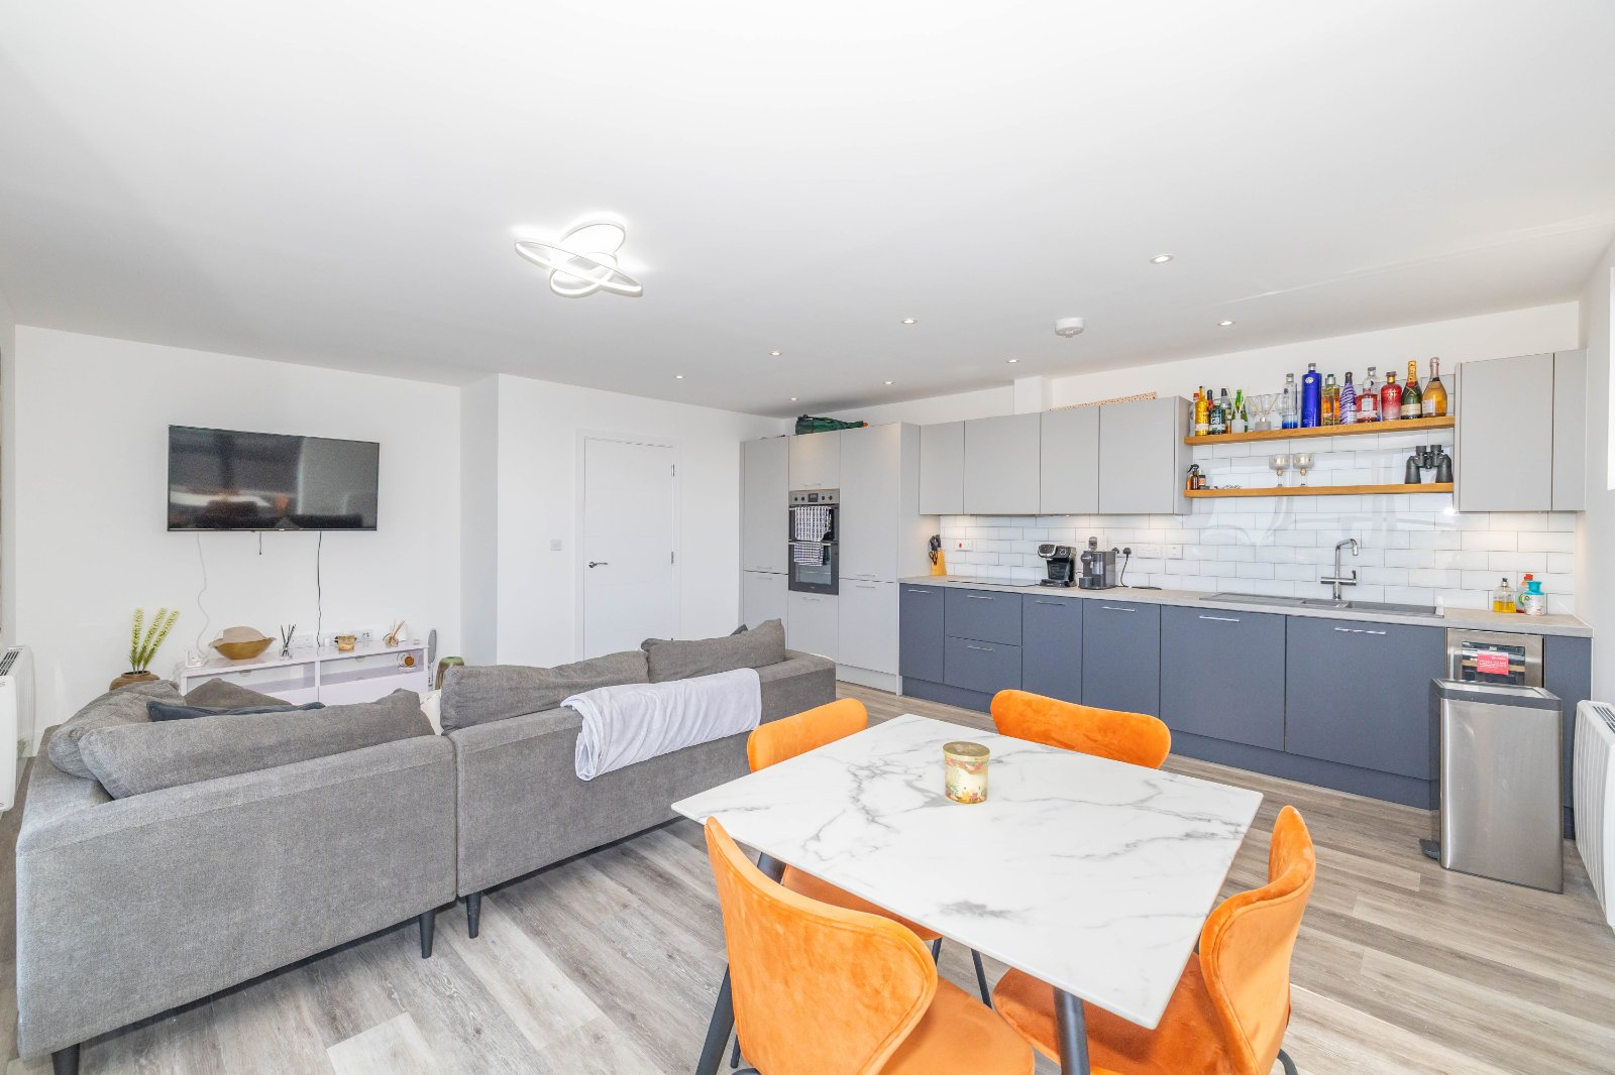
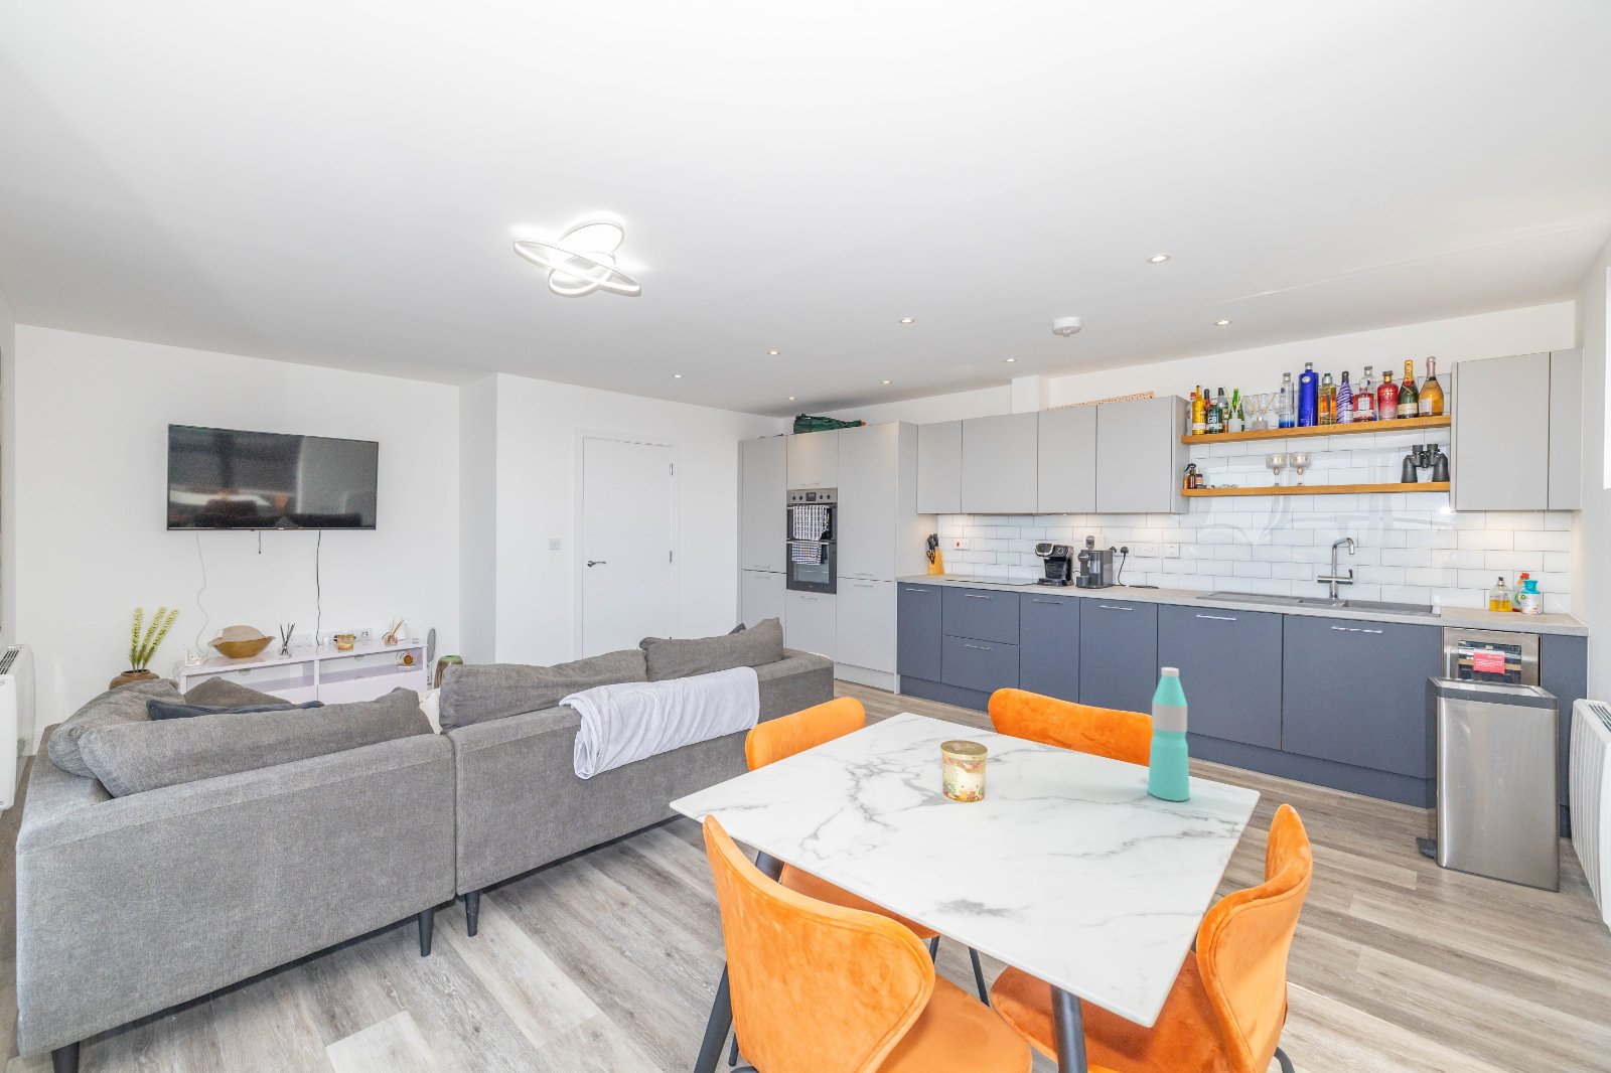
+ water bottle (1169, 731)
